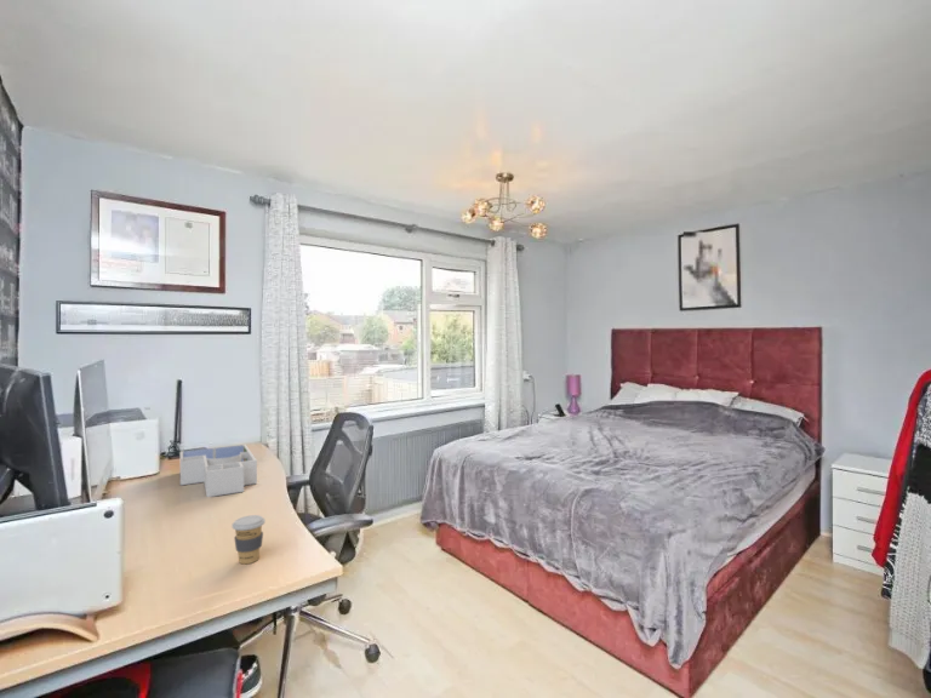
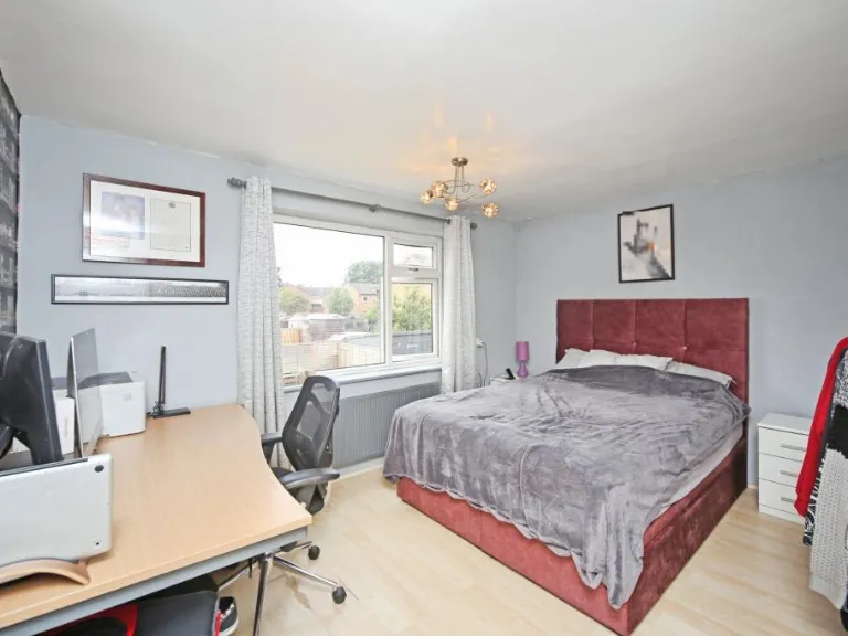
- desk organizer (217, 468)
- coffee cup (249, 539)
